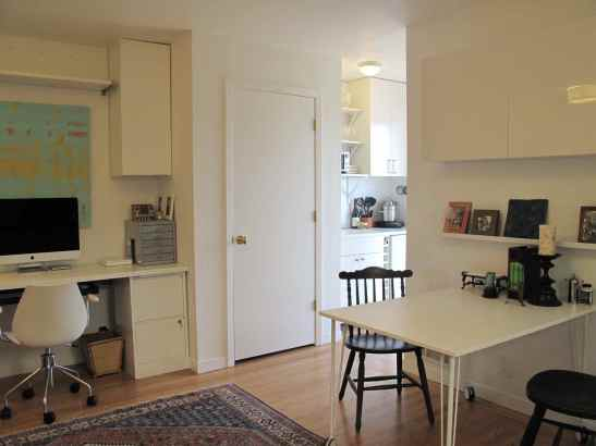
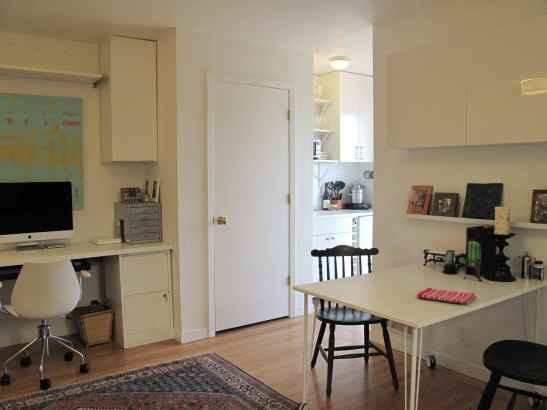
+ dish towel (446, 295)
